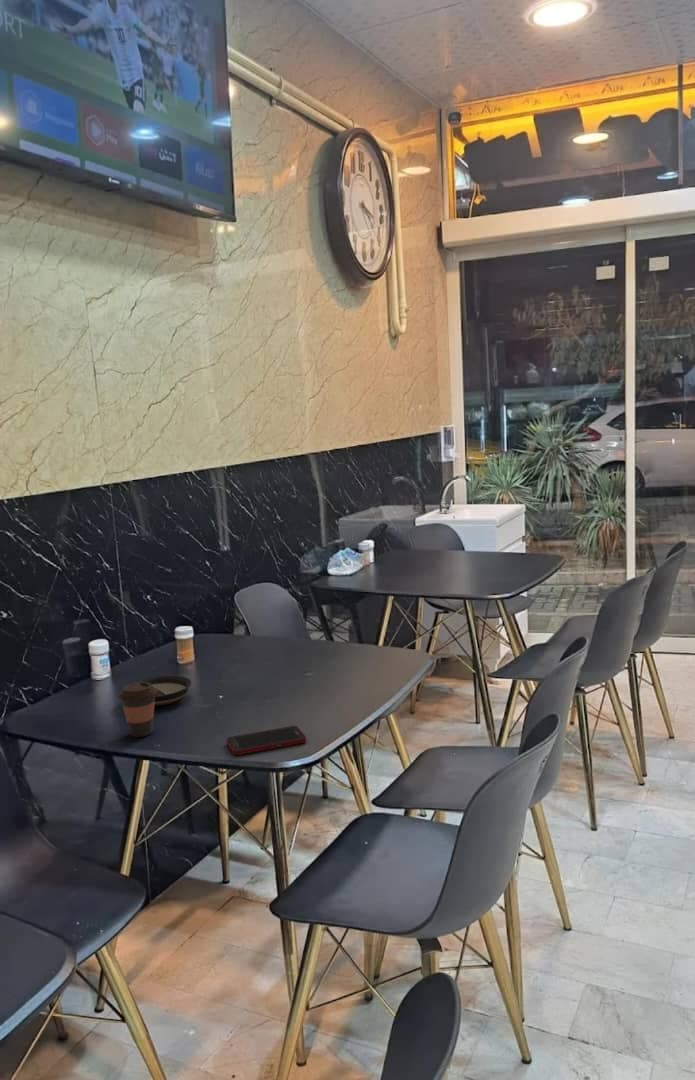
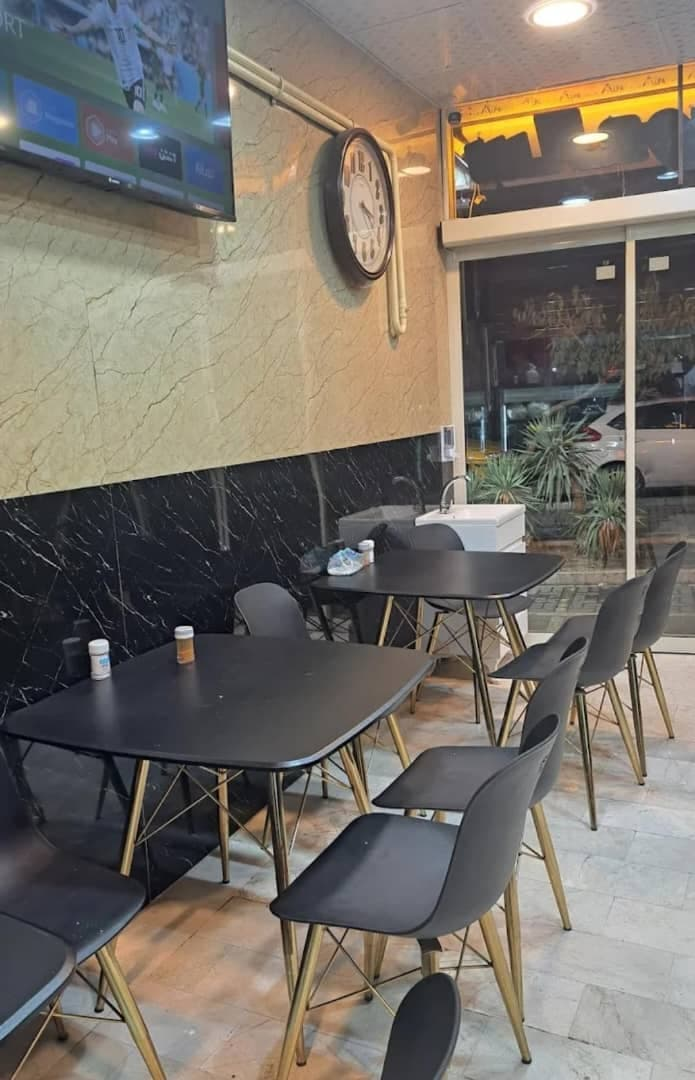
- saucer (159, 692)
- coffee cup (139, 710)
- cell phone (266, 740)
